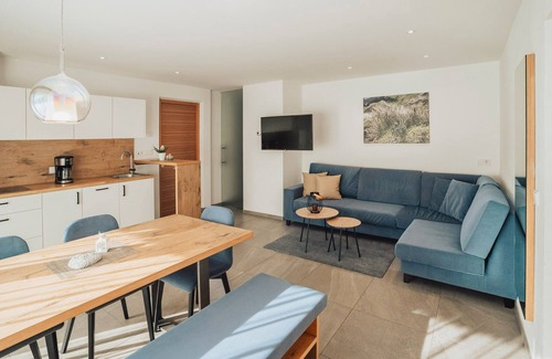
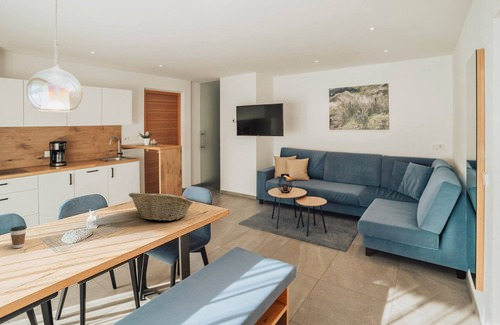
+ fruit basket (161, 203)
+ coffee cup (18, 236)
